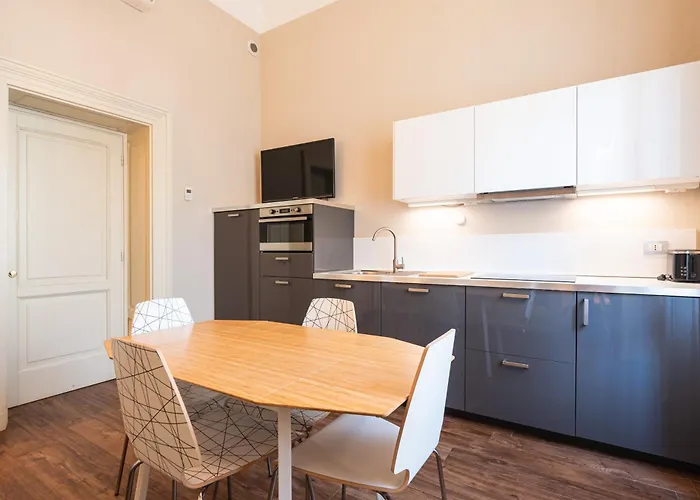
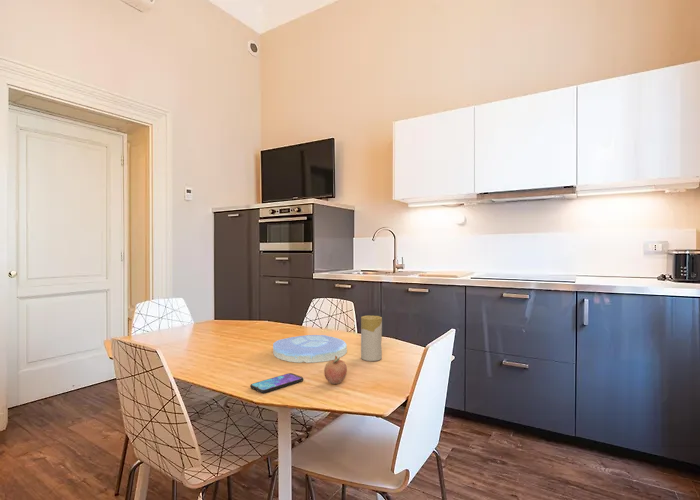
+ plate (310, 345)
+ candle (371, 337)
+ smartphone (277, 382)
+ fruit (335, 369)
